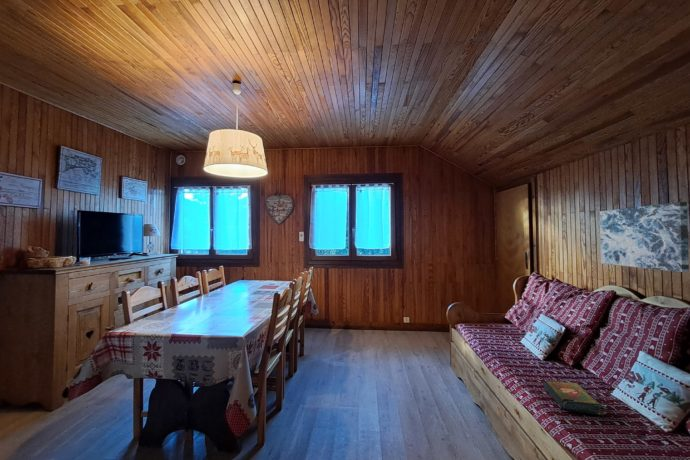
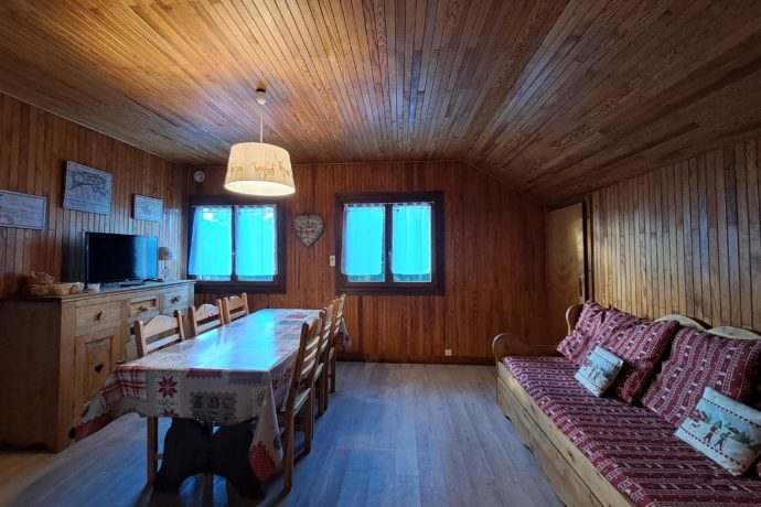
- book (571, 396)
- wall art (637, 237)
